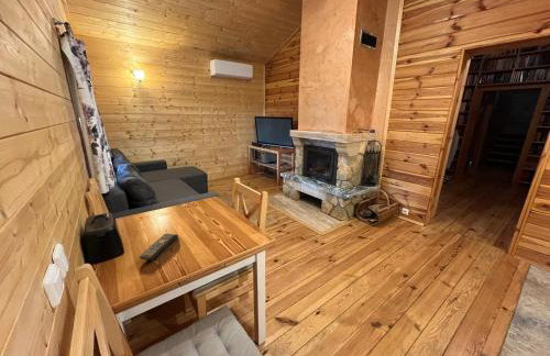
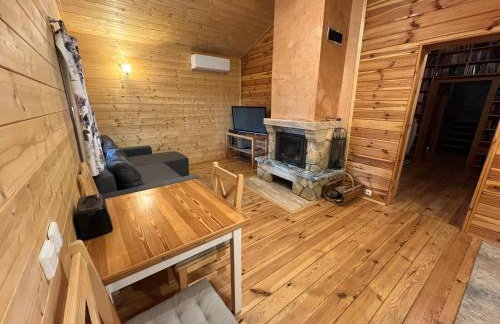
- remote control (161, 245)
